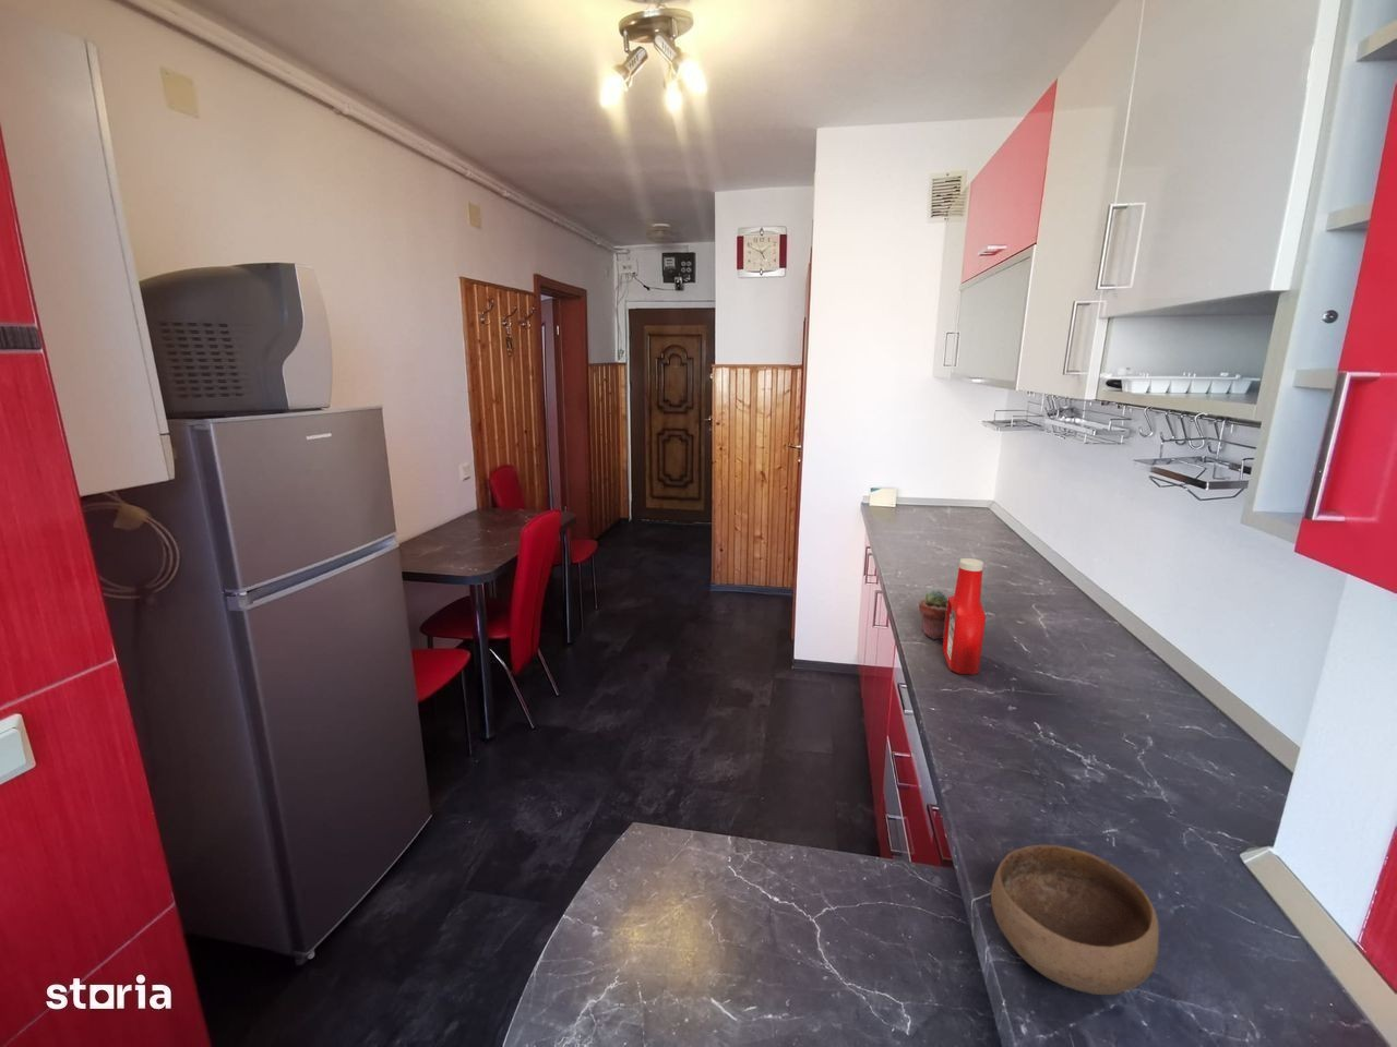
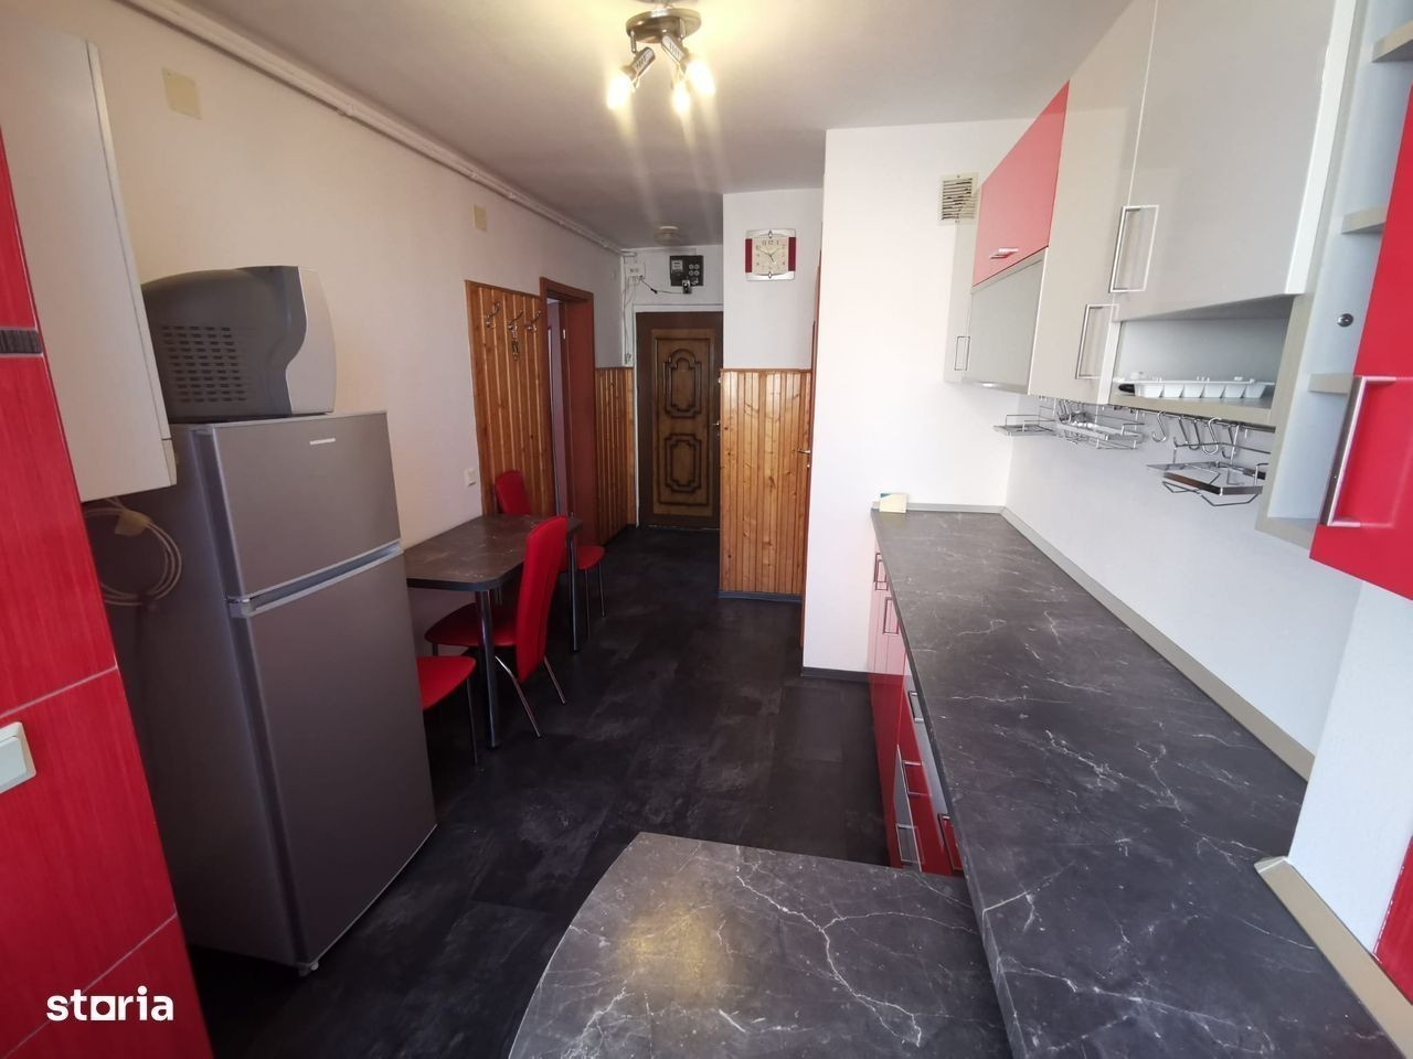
- soap bottle (965, 611)
- bowl (1068, 921)
- potted succulent (936, 611)
